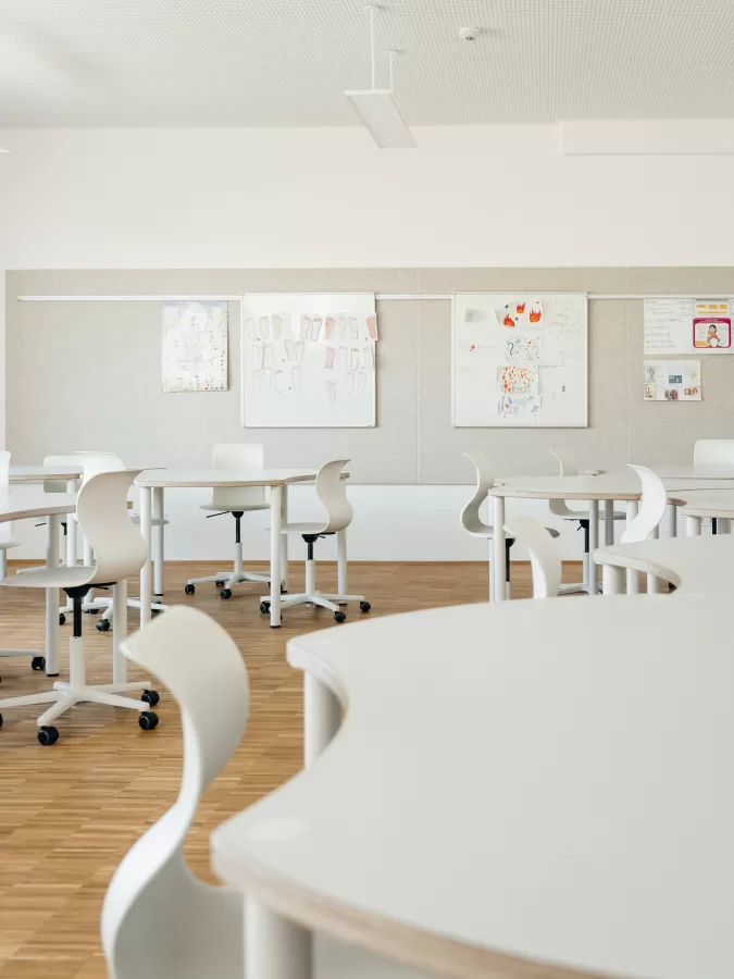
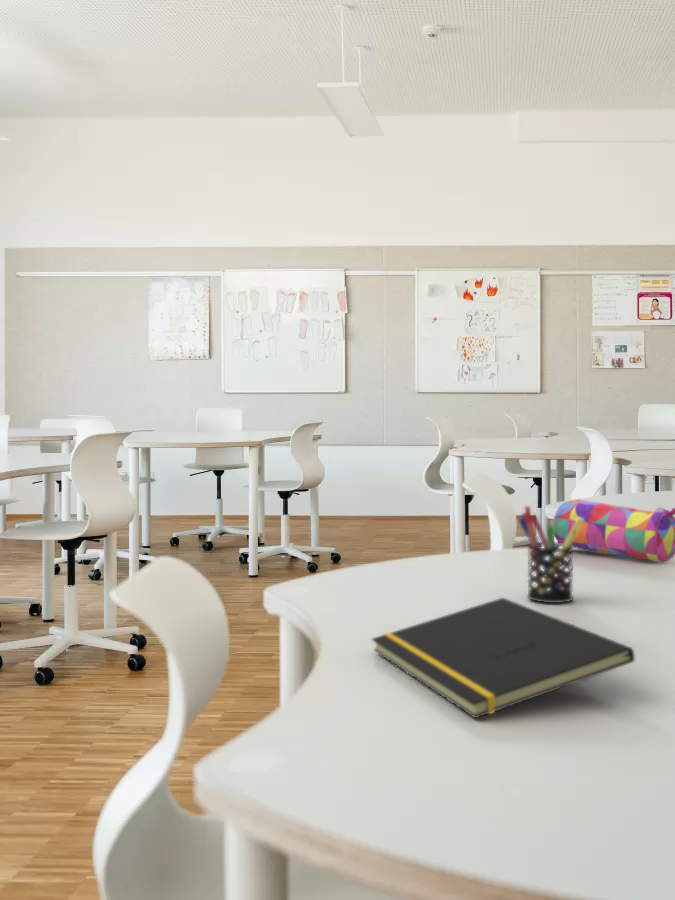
+ pen holder (547, 553)
+ notepad (491, 649)
+ pencil case (616, 528)
